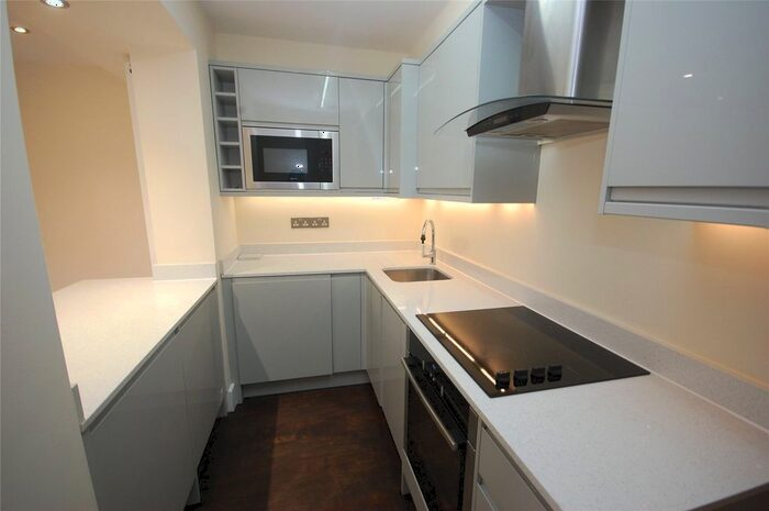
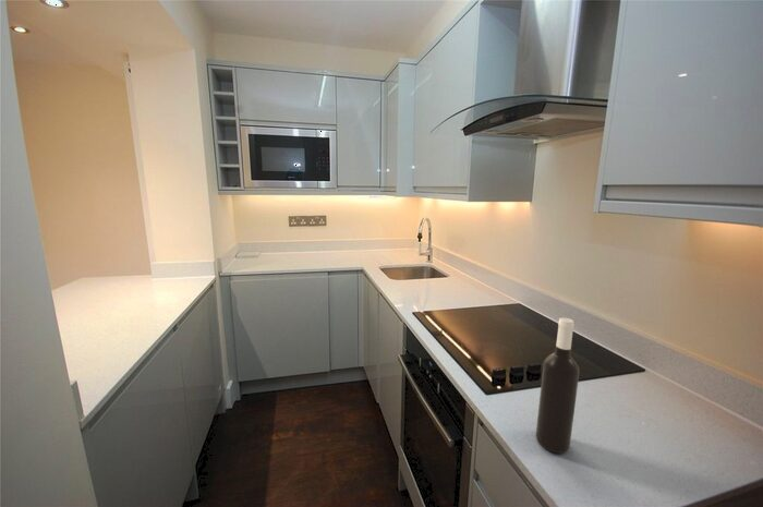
+ wine bottle (558, 383)
